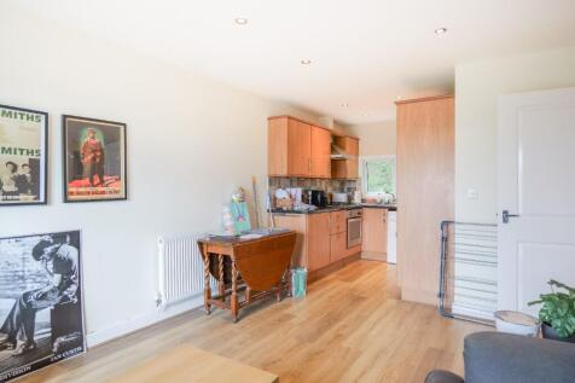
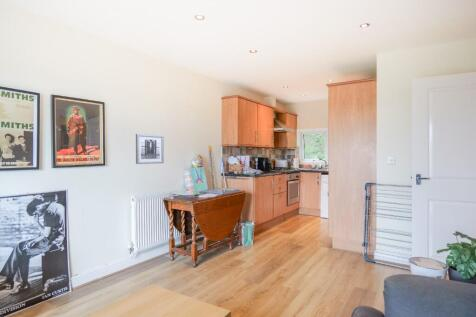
+ wall art (150, 149)
